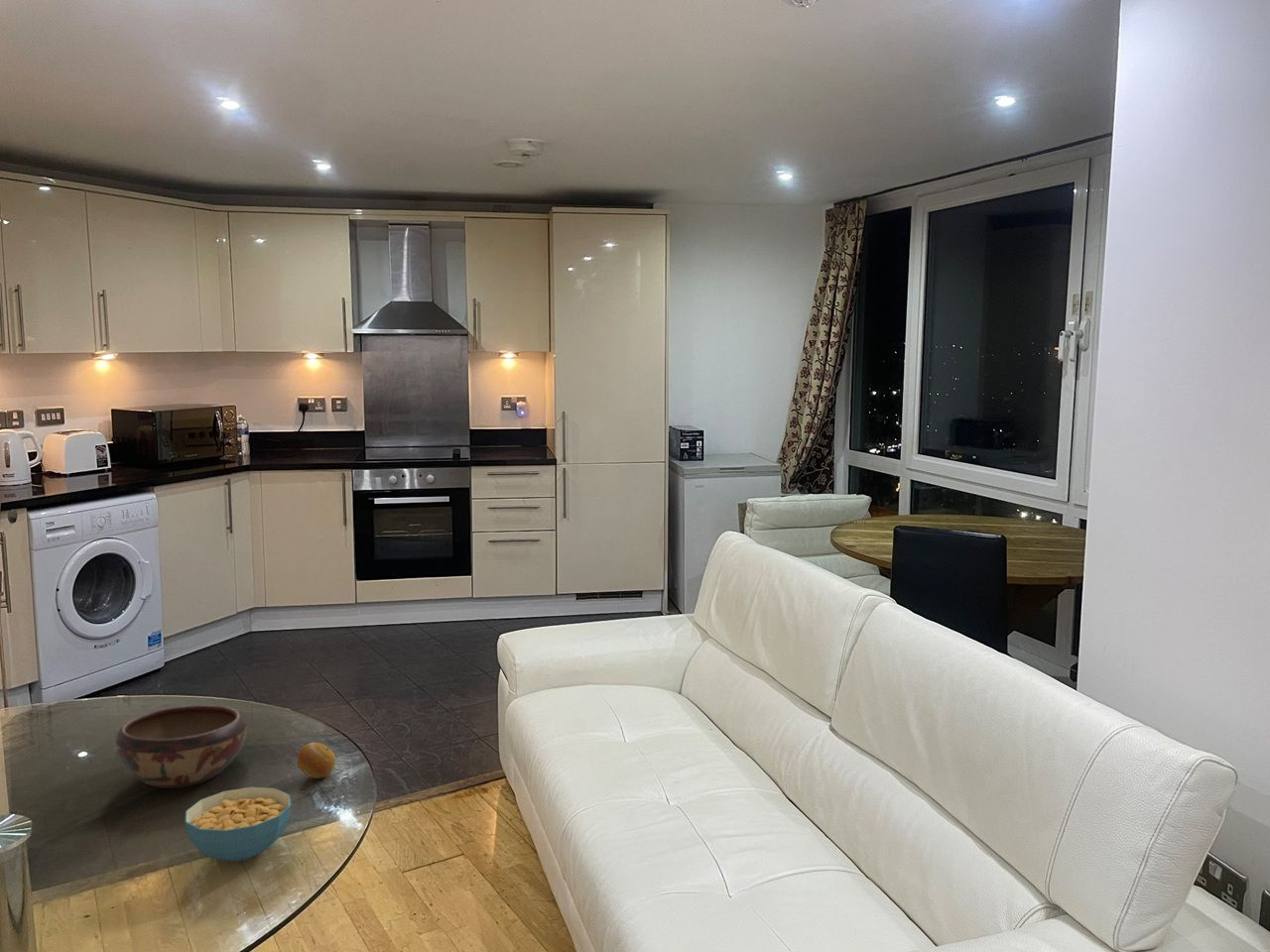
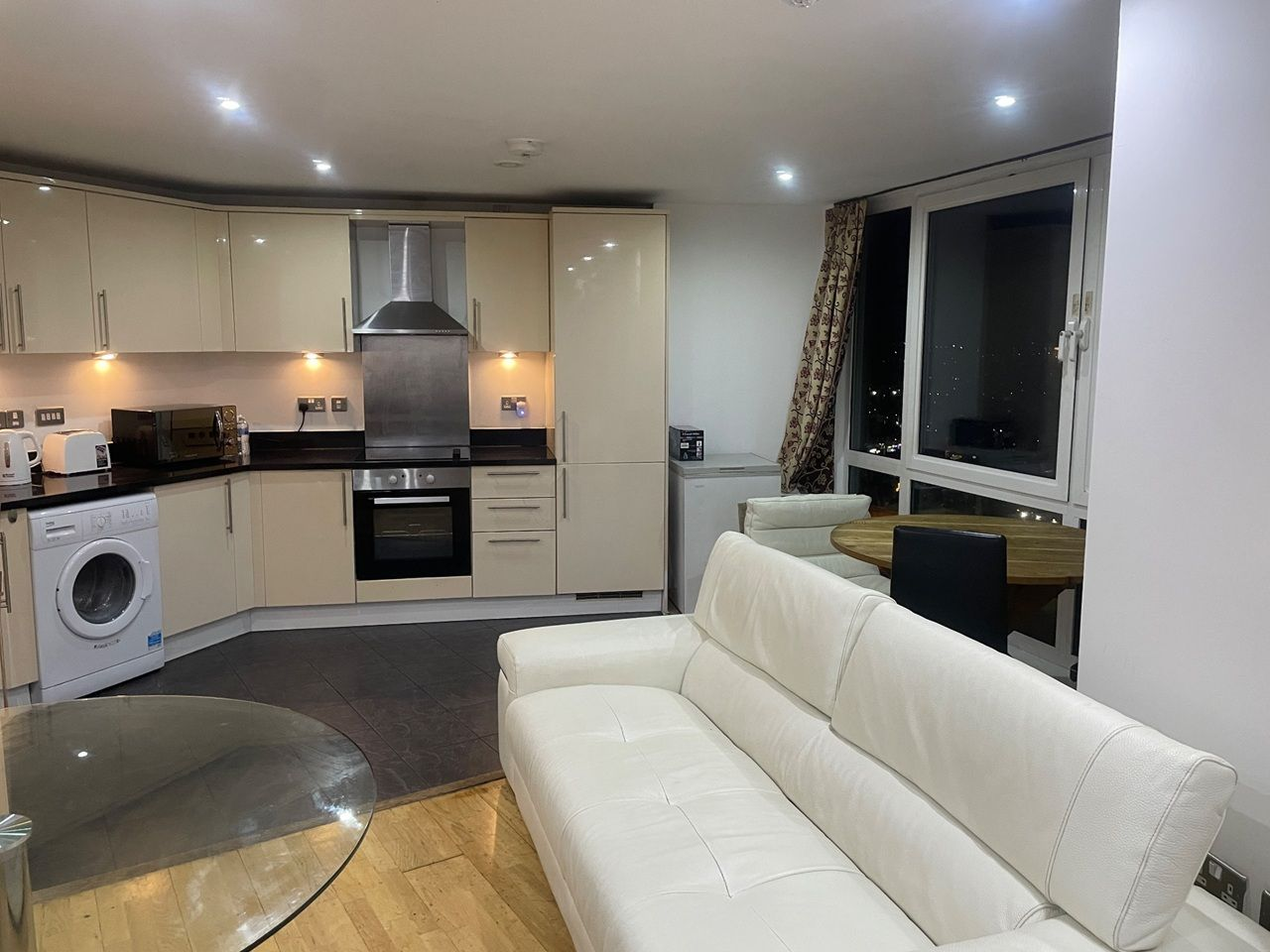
- decorative bowl (183, 748)
- fruit (317, 760)
- cereal bowl (239, 831)
